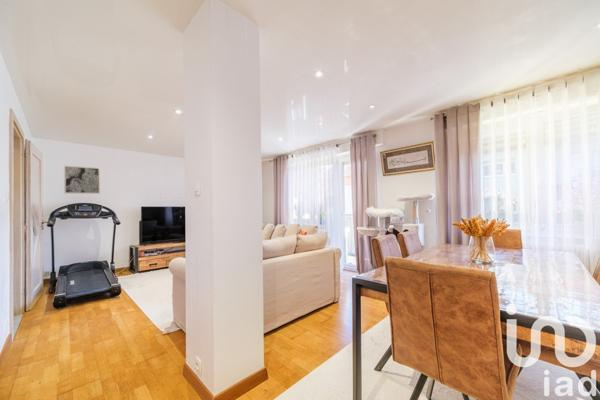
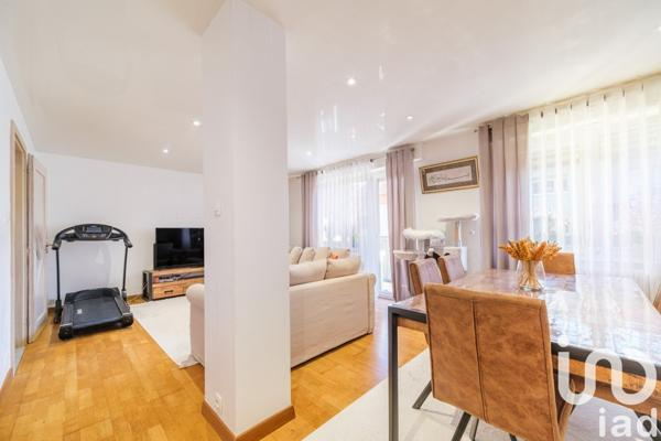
- wall art (82, 180)
